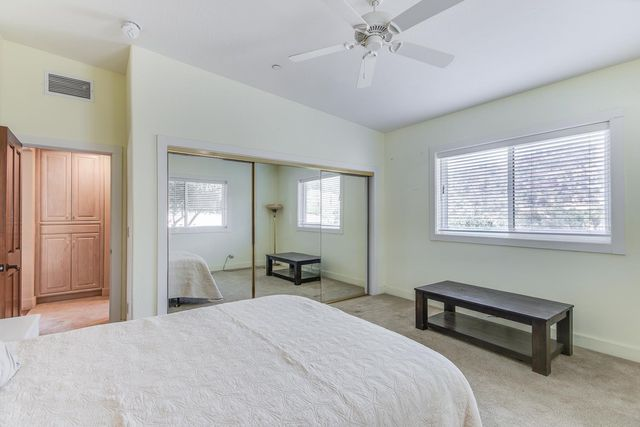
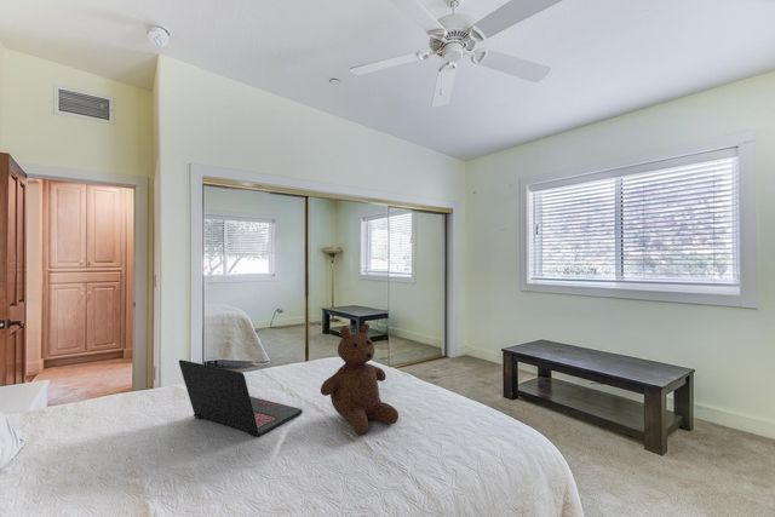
+ laptop (242, 386)
+ teddy bear (362, 373)
